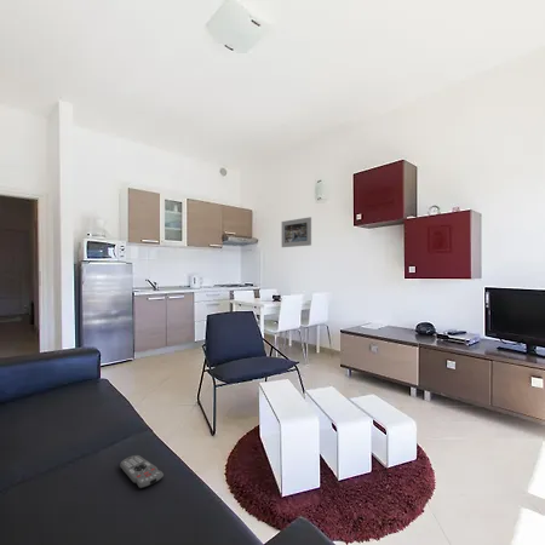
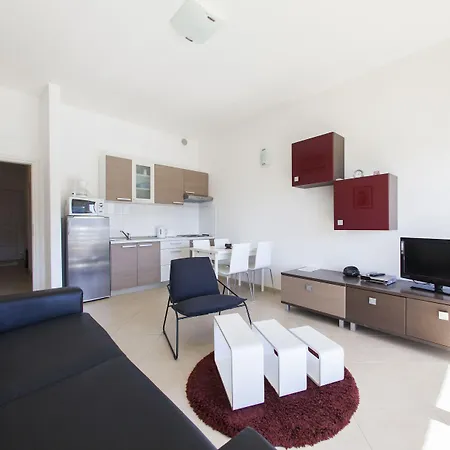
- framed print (296, 233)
- remote control (139, 470)
